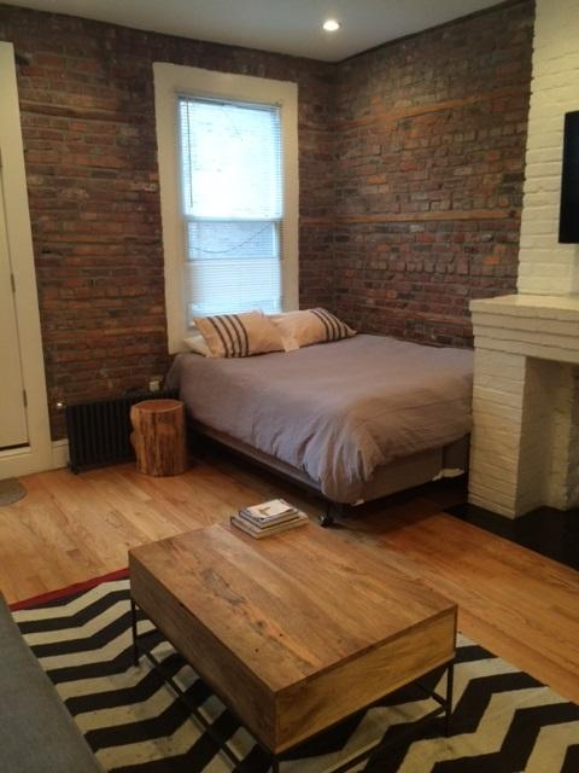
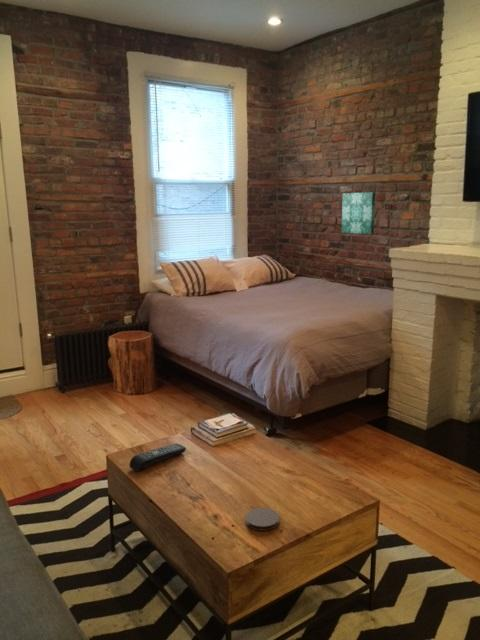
+ remote control (158, 455)
+ coaster (262, 518)
+ wall art (357, 213)
